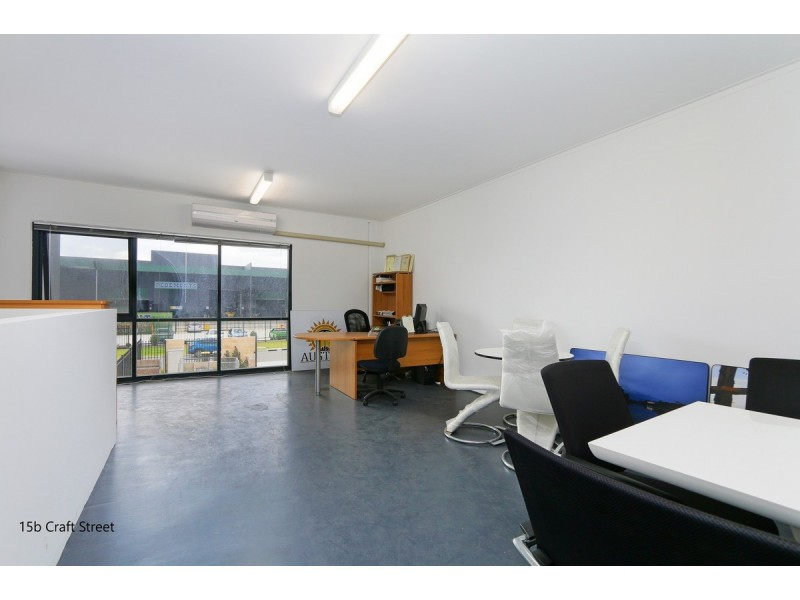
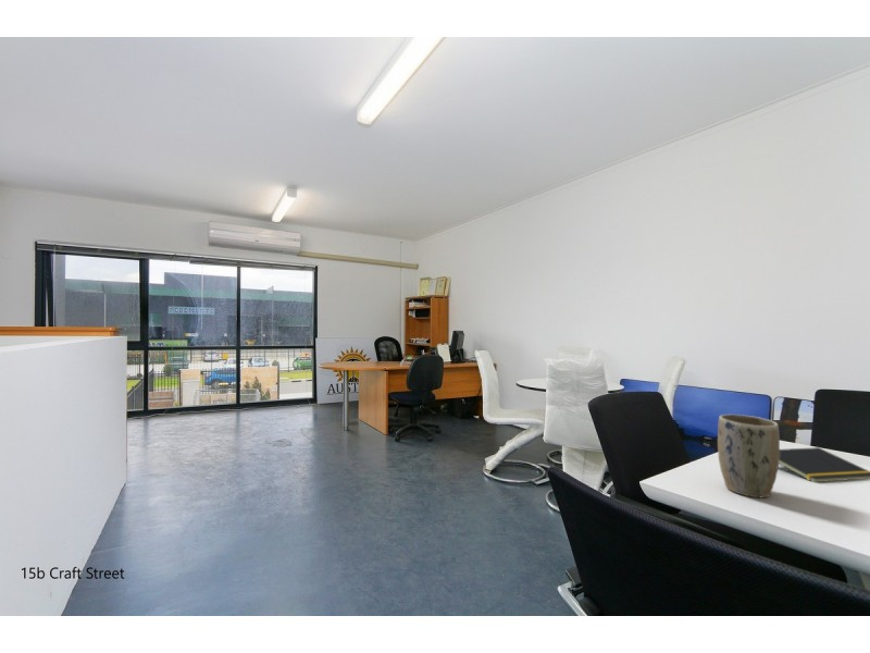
+ plant pot (747, 455)
+ notepad (816, 464)
